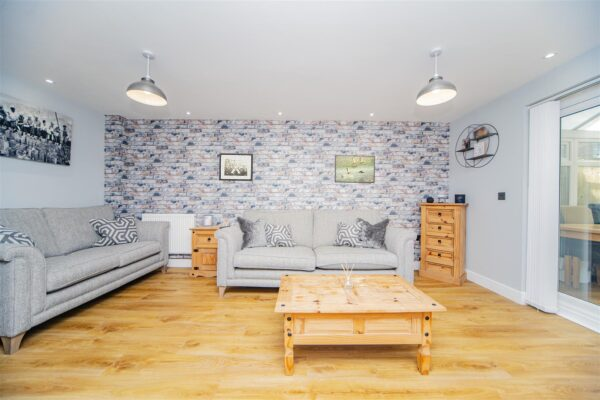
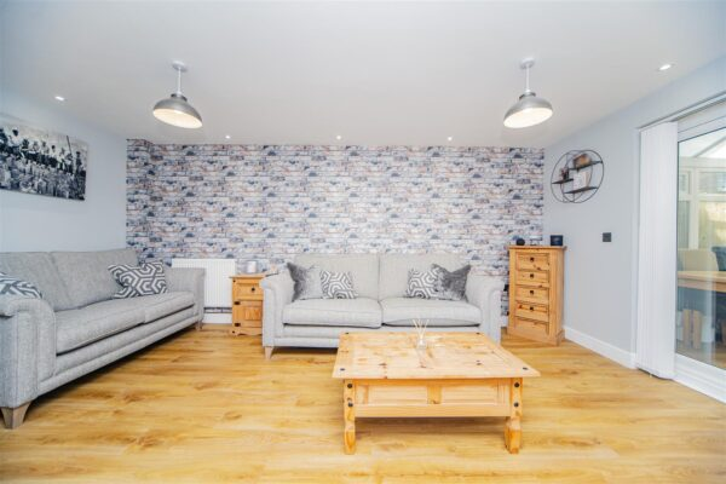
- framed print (354, 169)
- wall art (236, 167)
